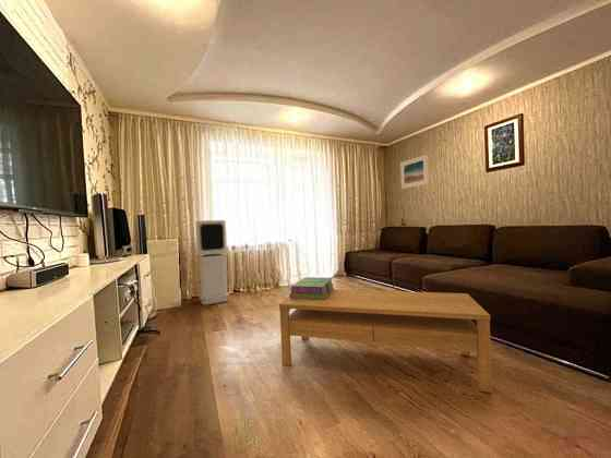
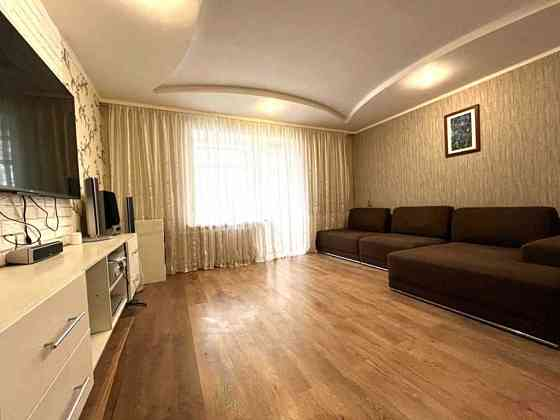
- coffee table (375, 328)
- air purifier (212, 260)
- stack of books (312, 287)
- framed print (414, 172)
